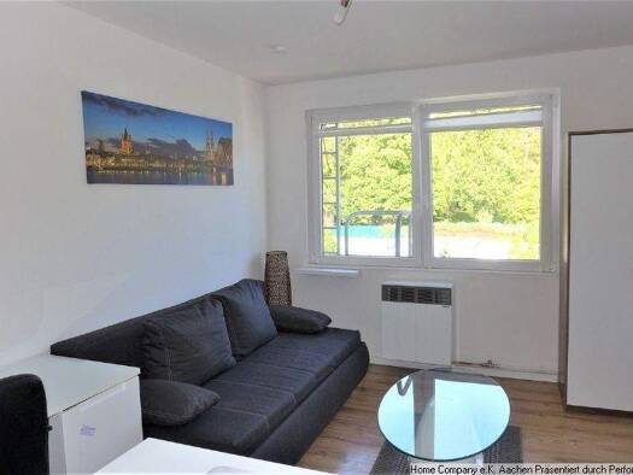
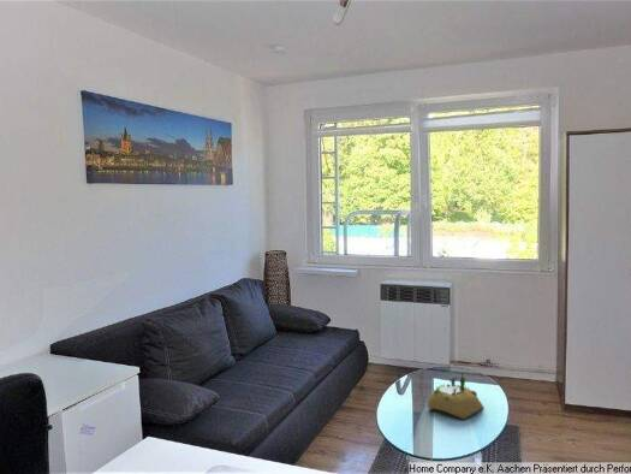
+ succulent planter (454, 392)
